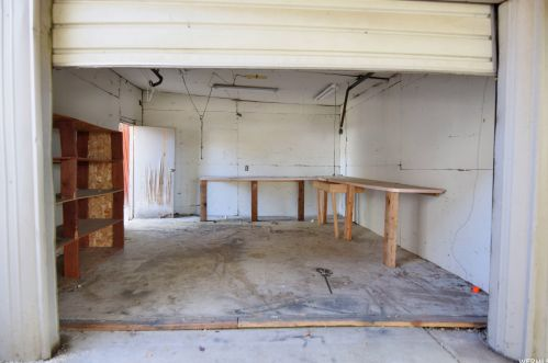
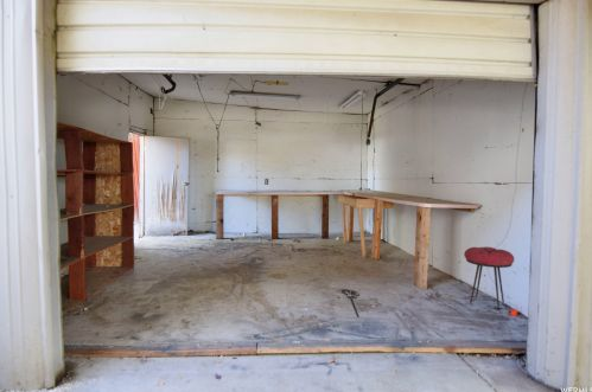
+ stool (480, 274)
